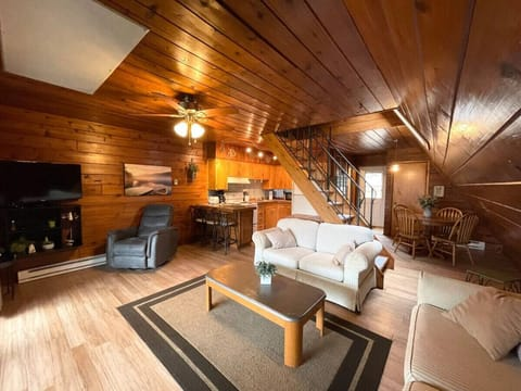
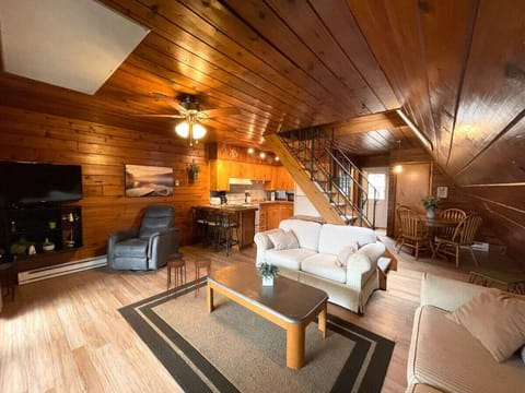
+ side table (182, 275)
